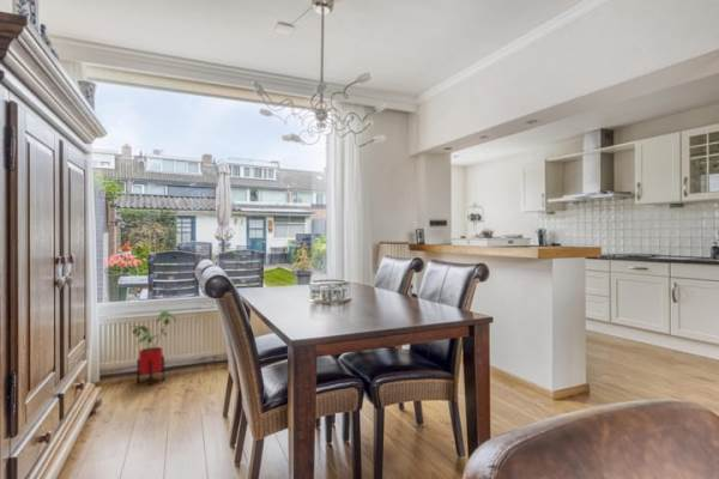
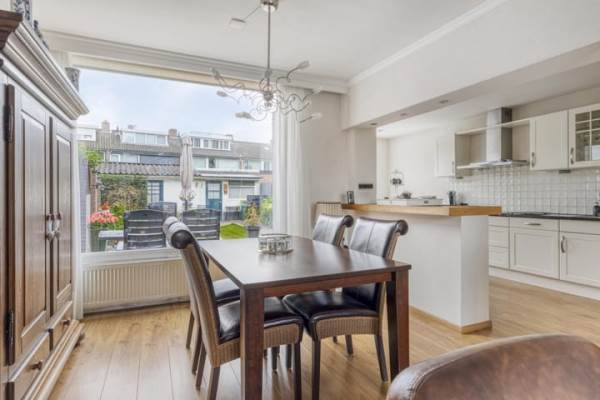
- house plant (153, 345)
